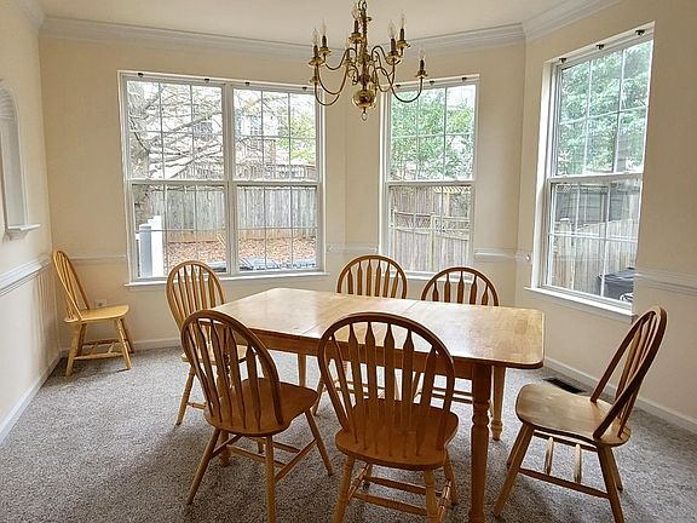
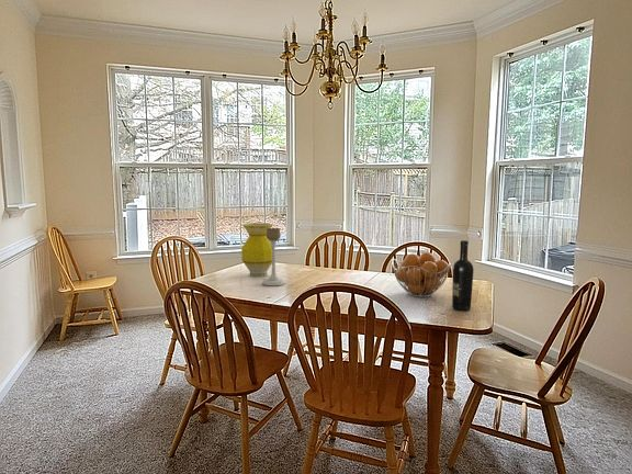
+ vase (258, 249)
+ wine bottle (462, 274)
+ fruit basket (420, 273)
+ candle holder (273, 256)
